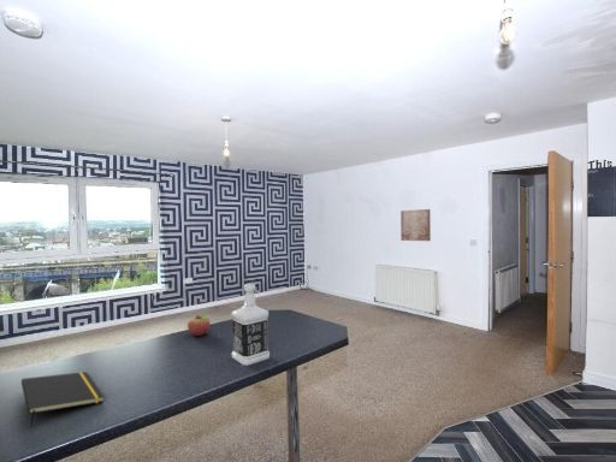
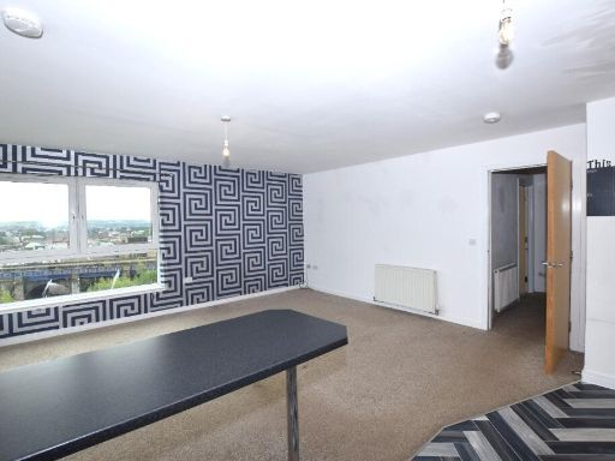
- fruit (199, 322)
- notepad (61, 390)
- bottle (249, 320)
- wall art (414, 225)
